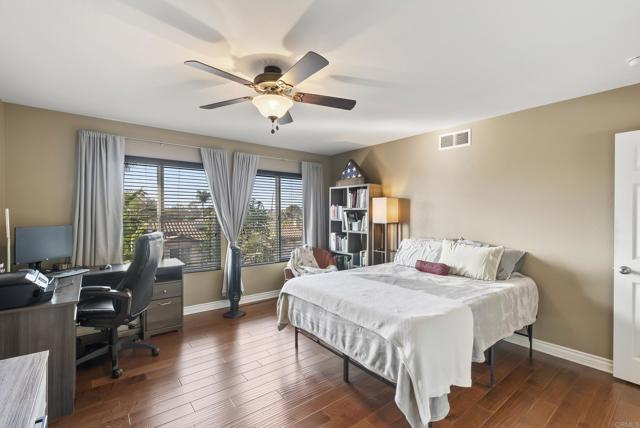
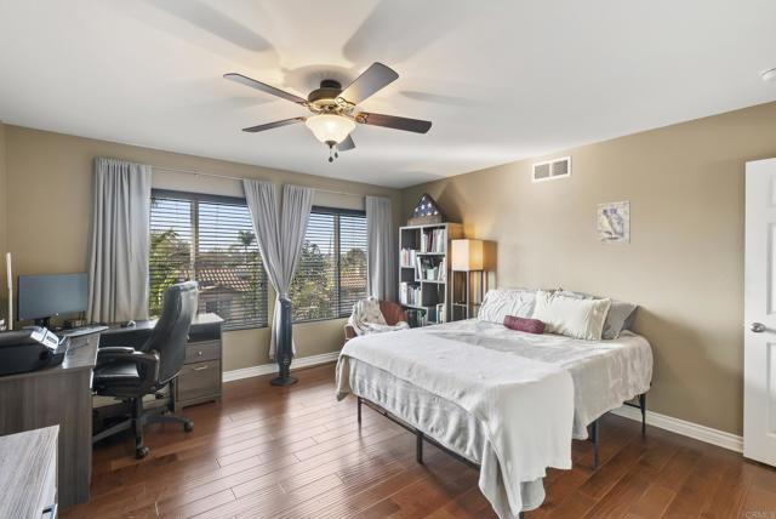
+ wall art (614, 223)
